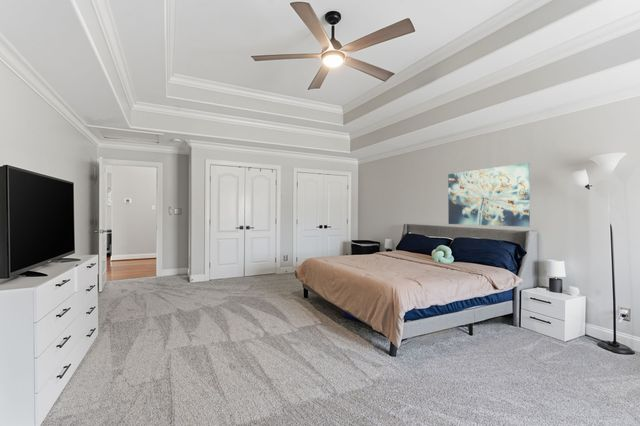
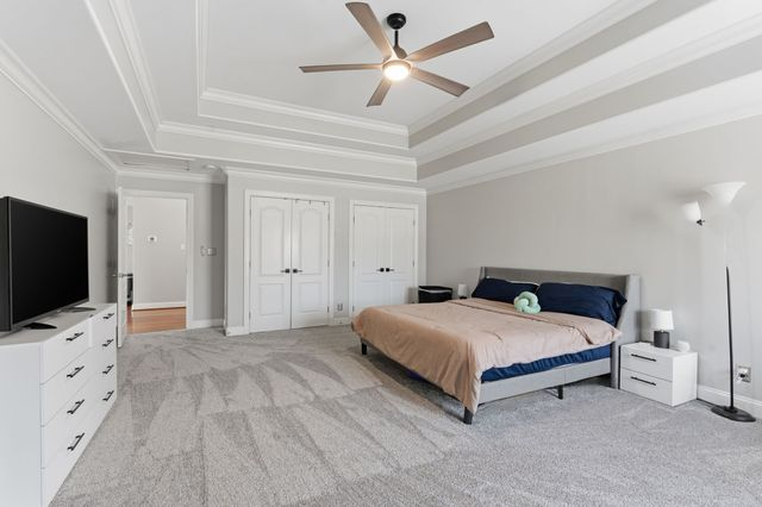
- wall art (484, 197)
